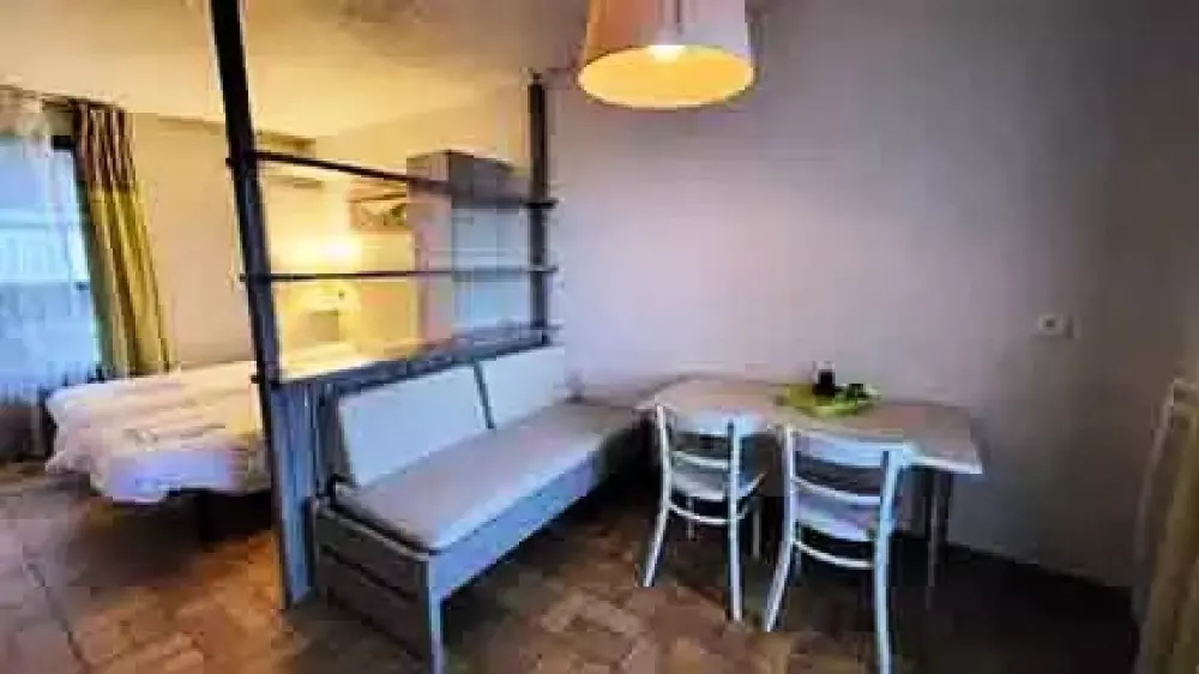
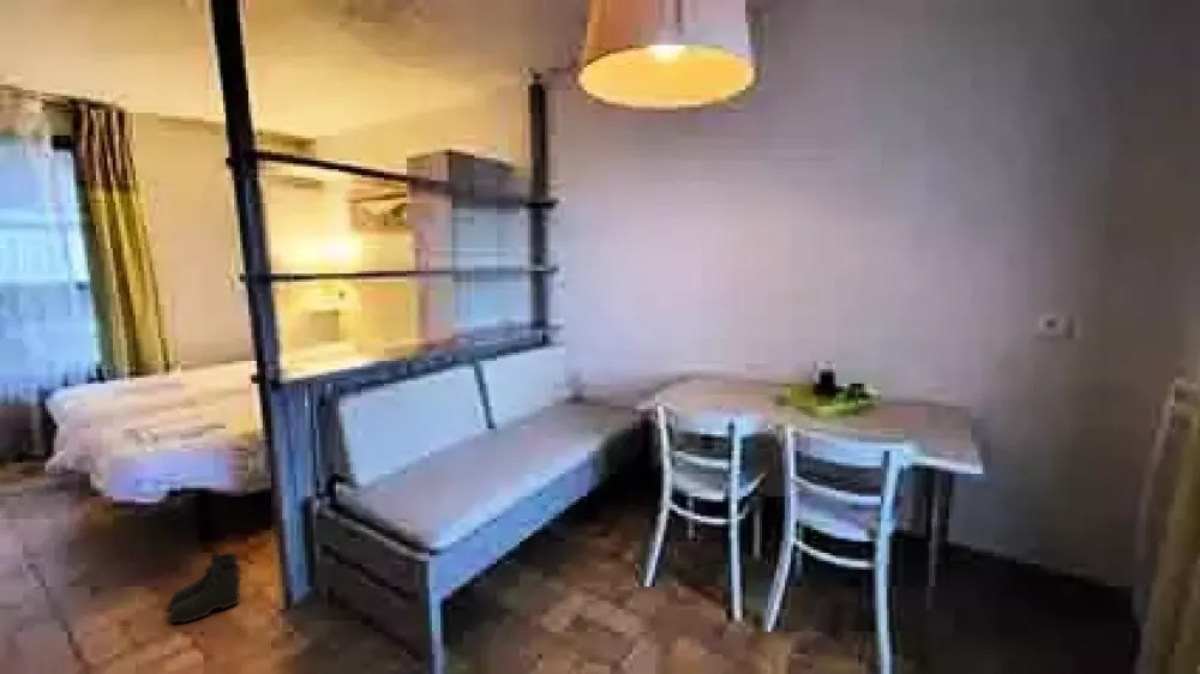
+ boots (204, 582)
